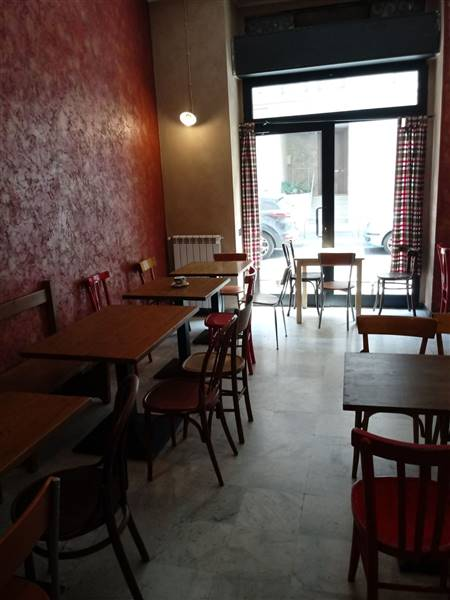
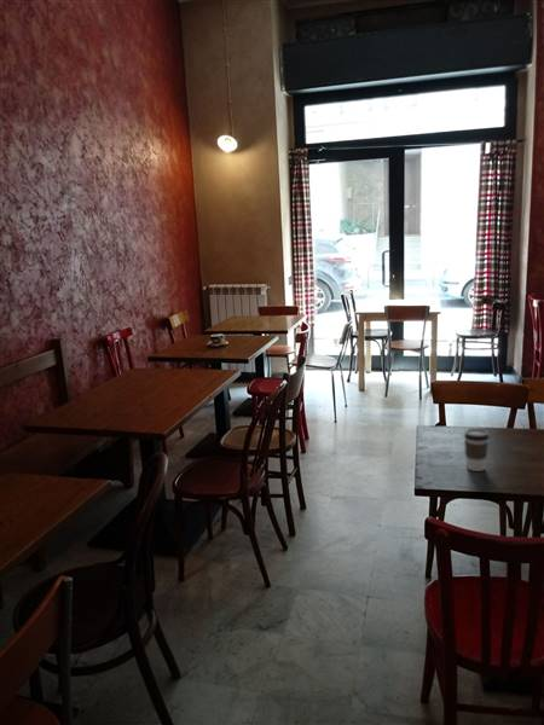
+ coffee cup (475, 450)
